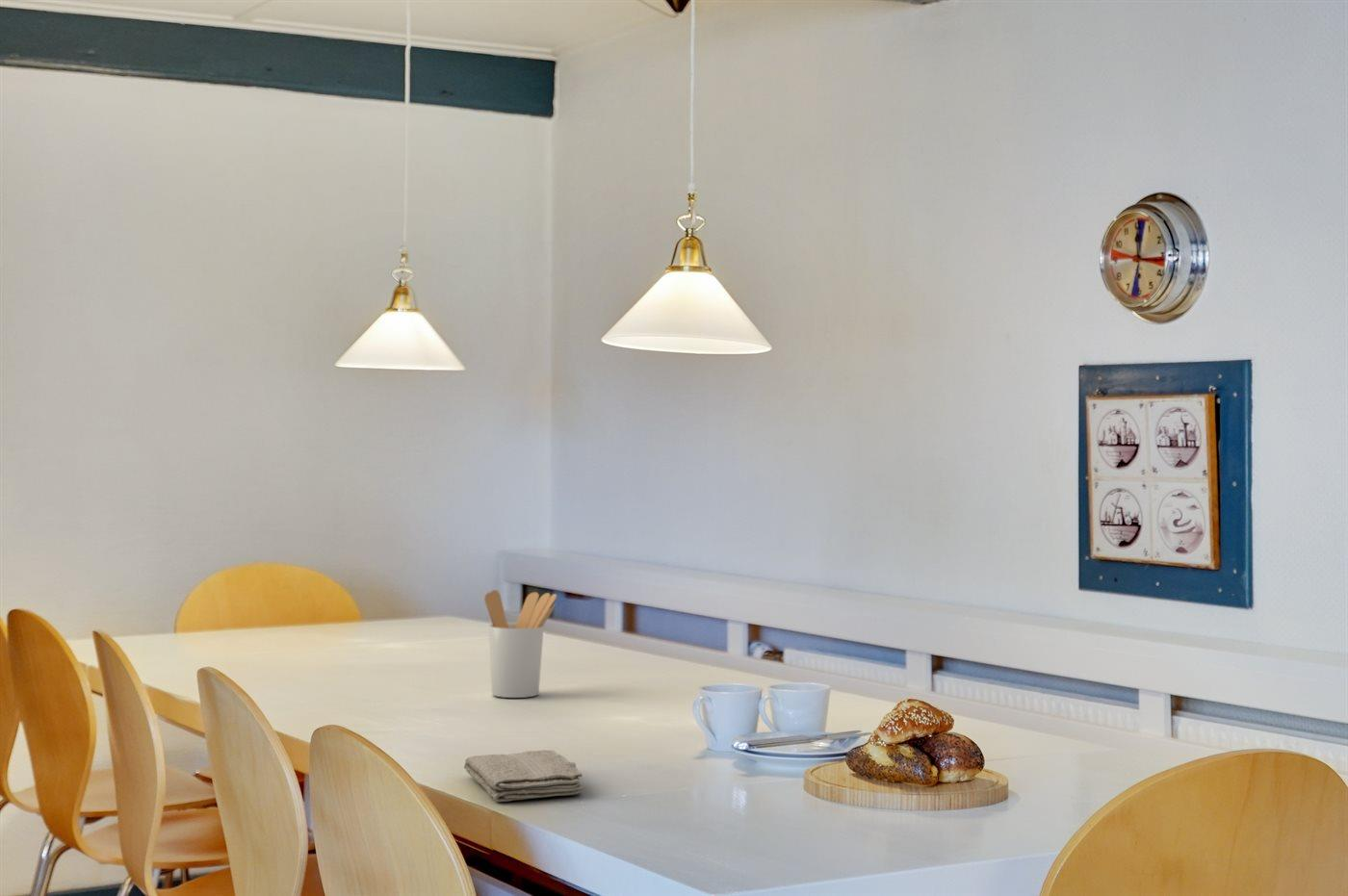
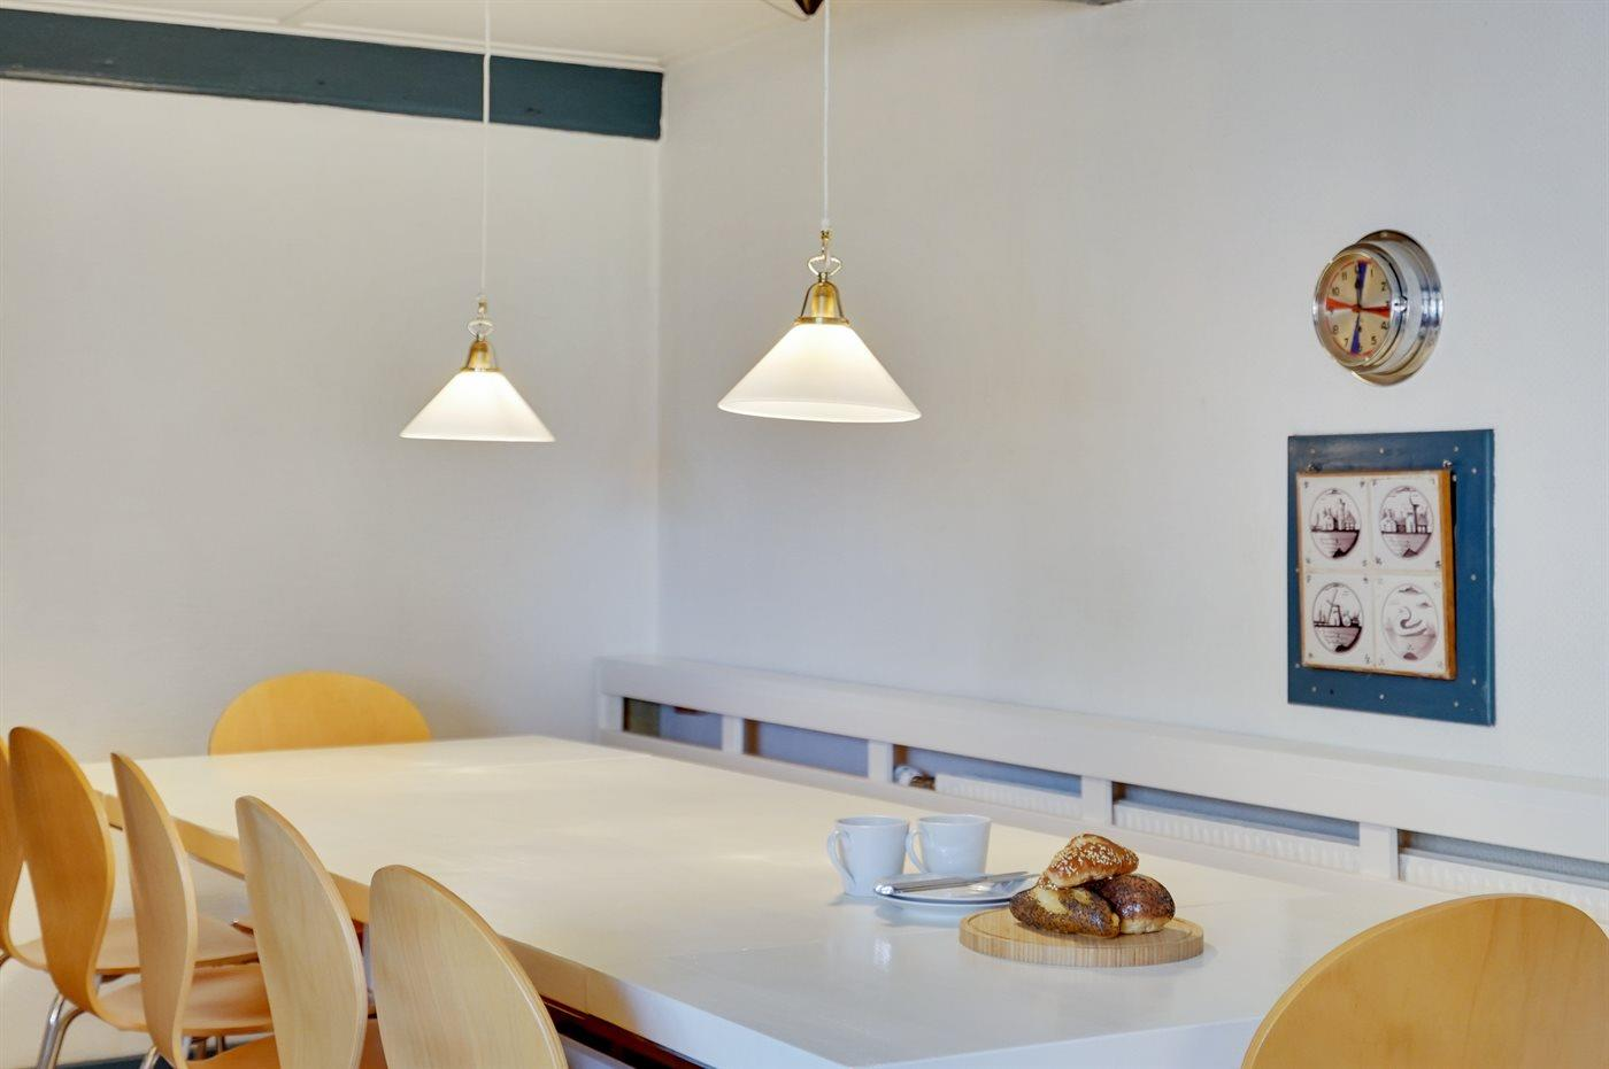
- utensil holder (524, 641)
- washcloth (523, 772)
